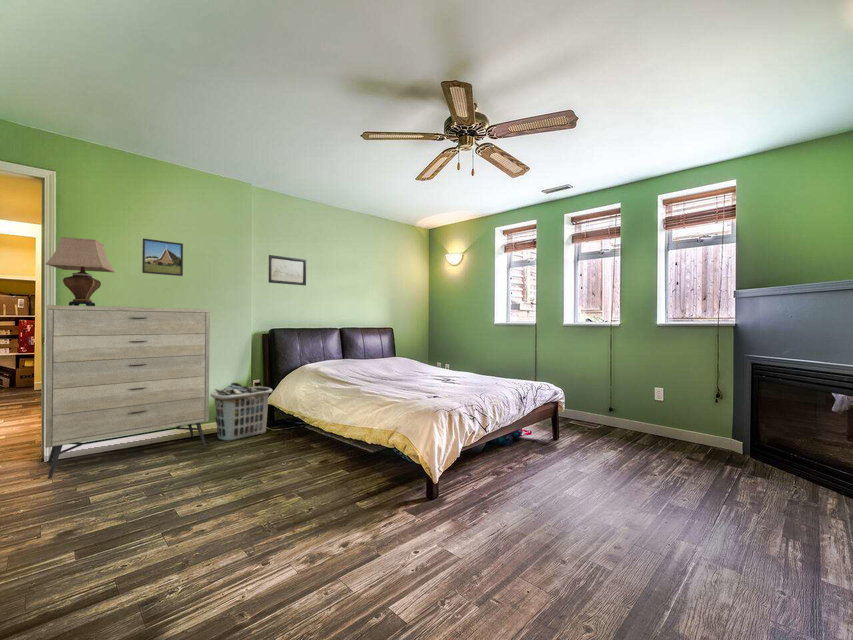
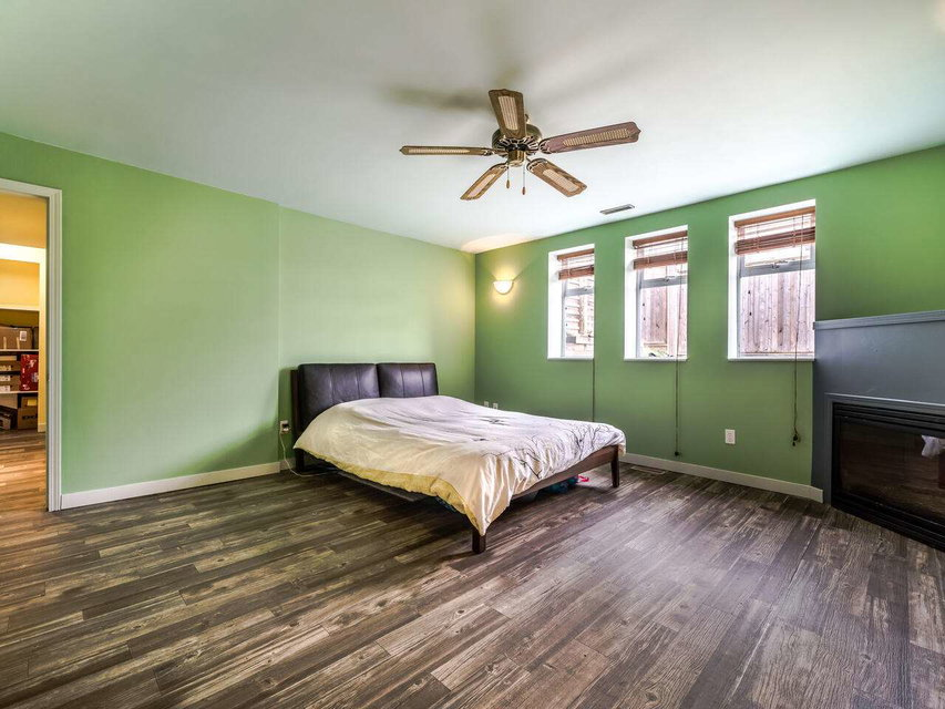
- table lamp (82, 273)
- dresser (133, 381)
- clothes hamper (242, 408)
- wall art (288, 270)
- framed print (163, 257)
